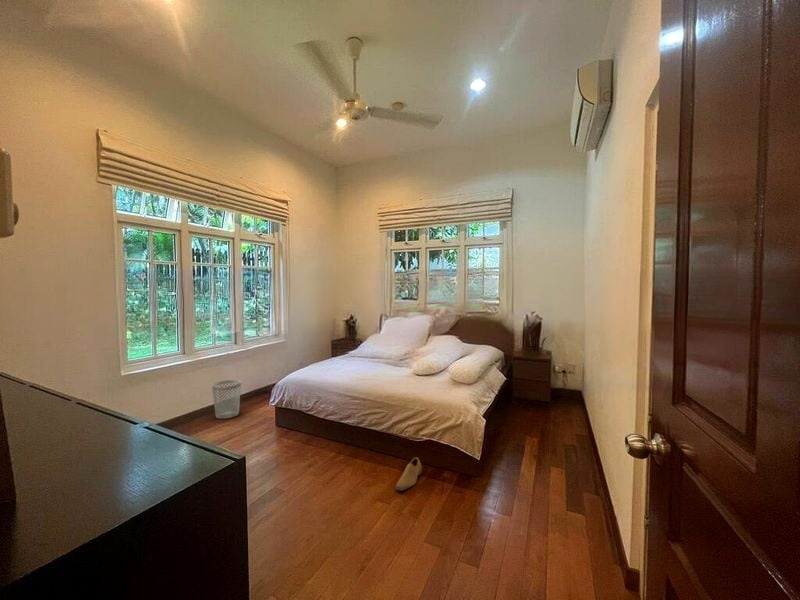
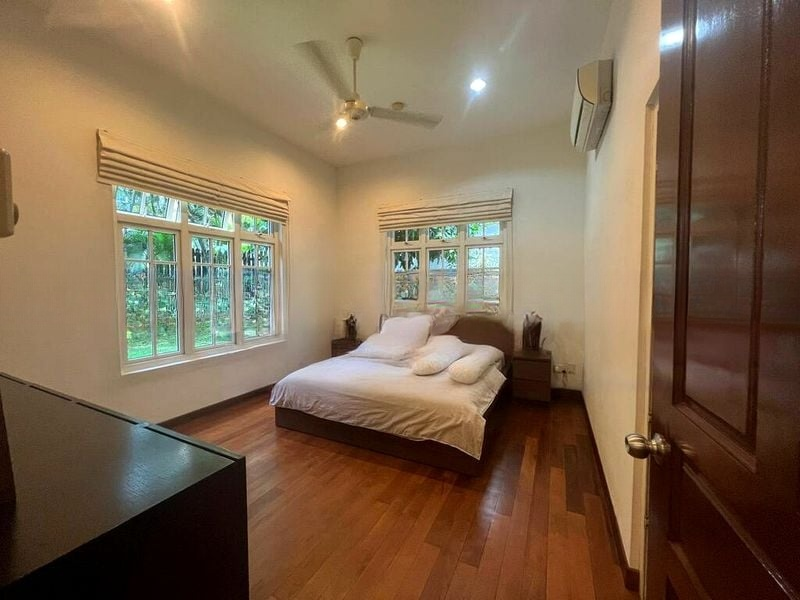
- wastebasket (227, 399)
- shoe (409, 472)
